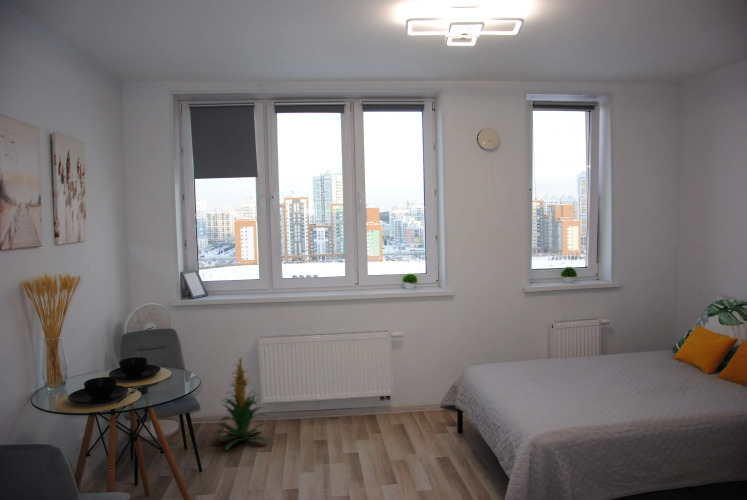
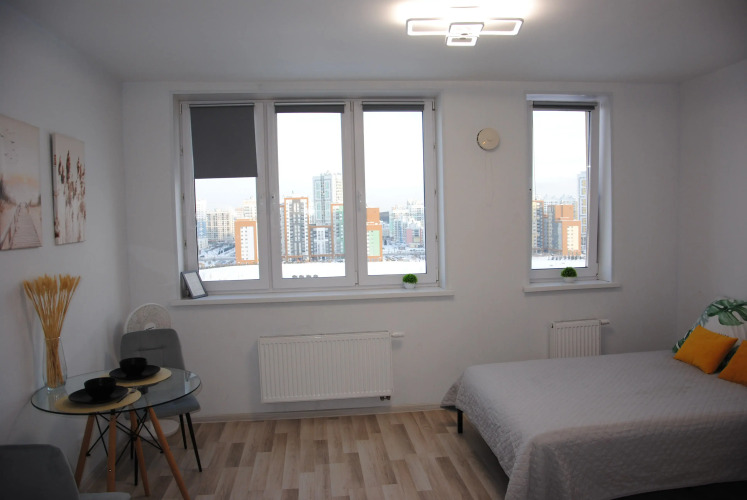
- indoor plant (241, 399)
